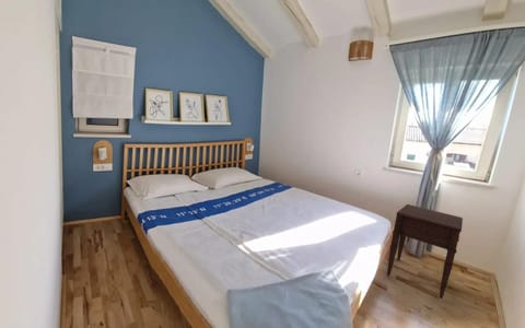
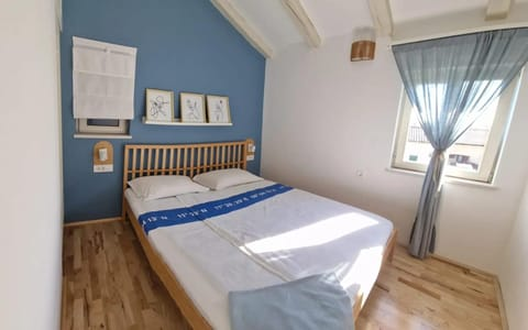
- nightstand (423, 242)
